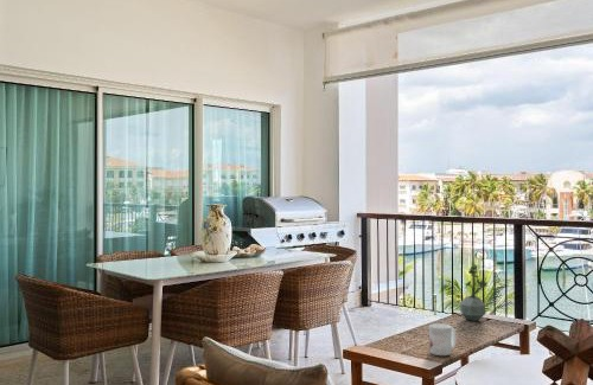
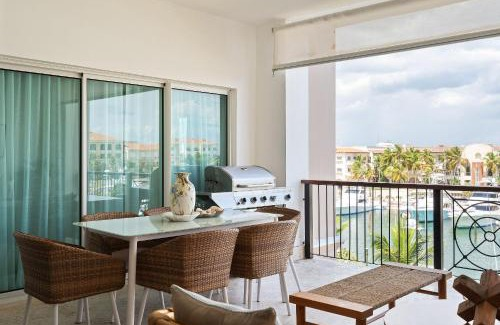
- potted plant (474, 291)
- mug (441, 339)
